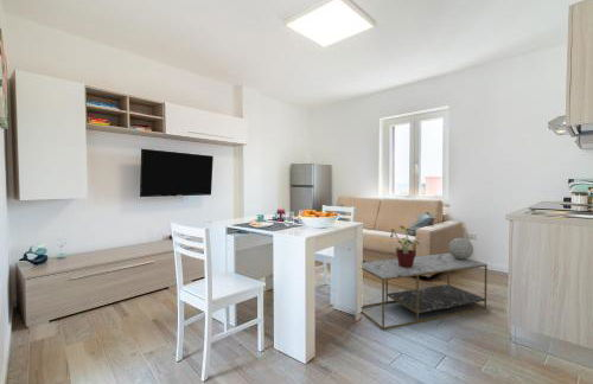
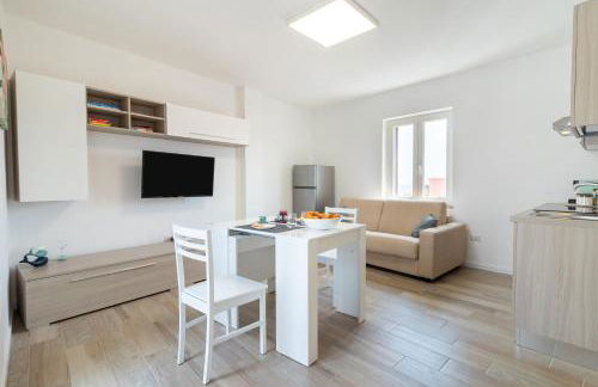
- potted plant (401, 243)
- coffee table (417, 286)
- decorative sphere (460, 248)
